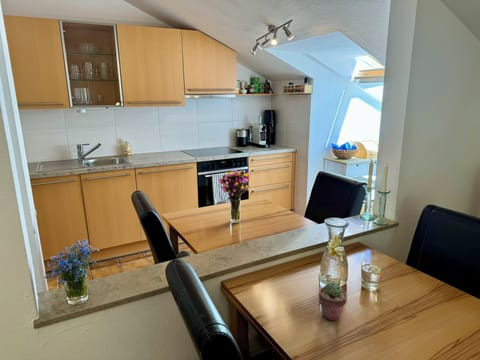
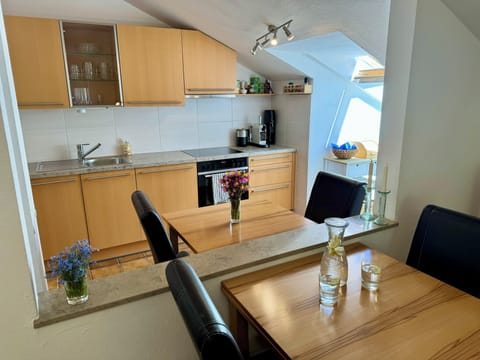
- potted succulent (332, 299)
